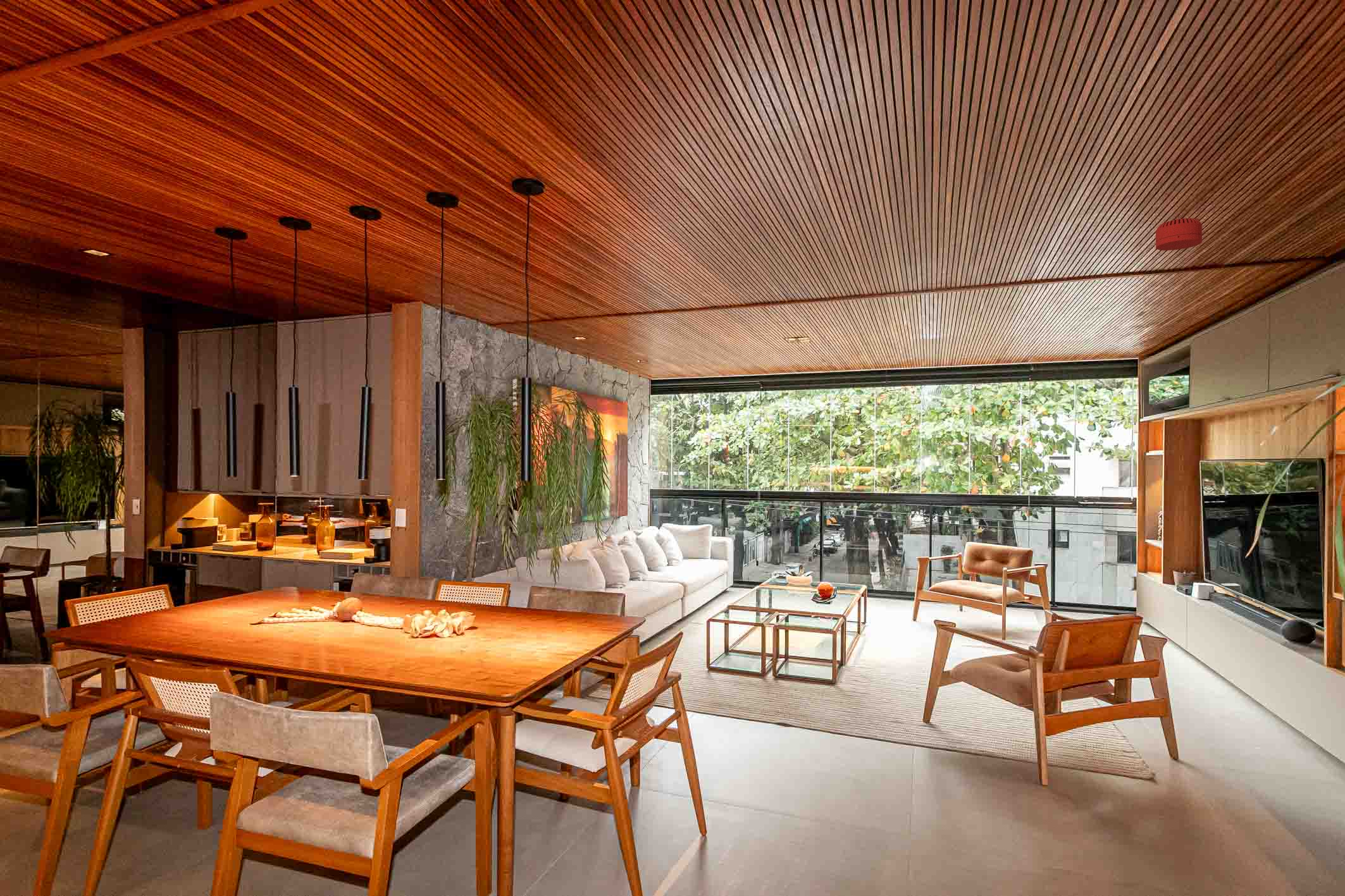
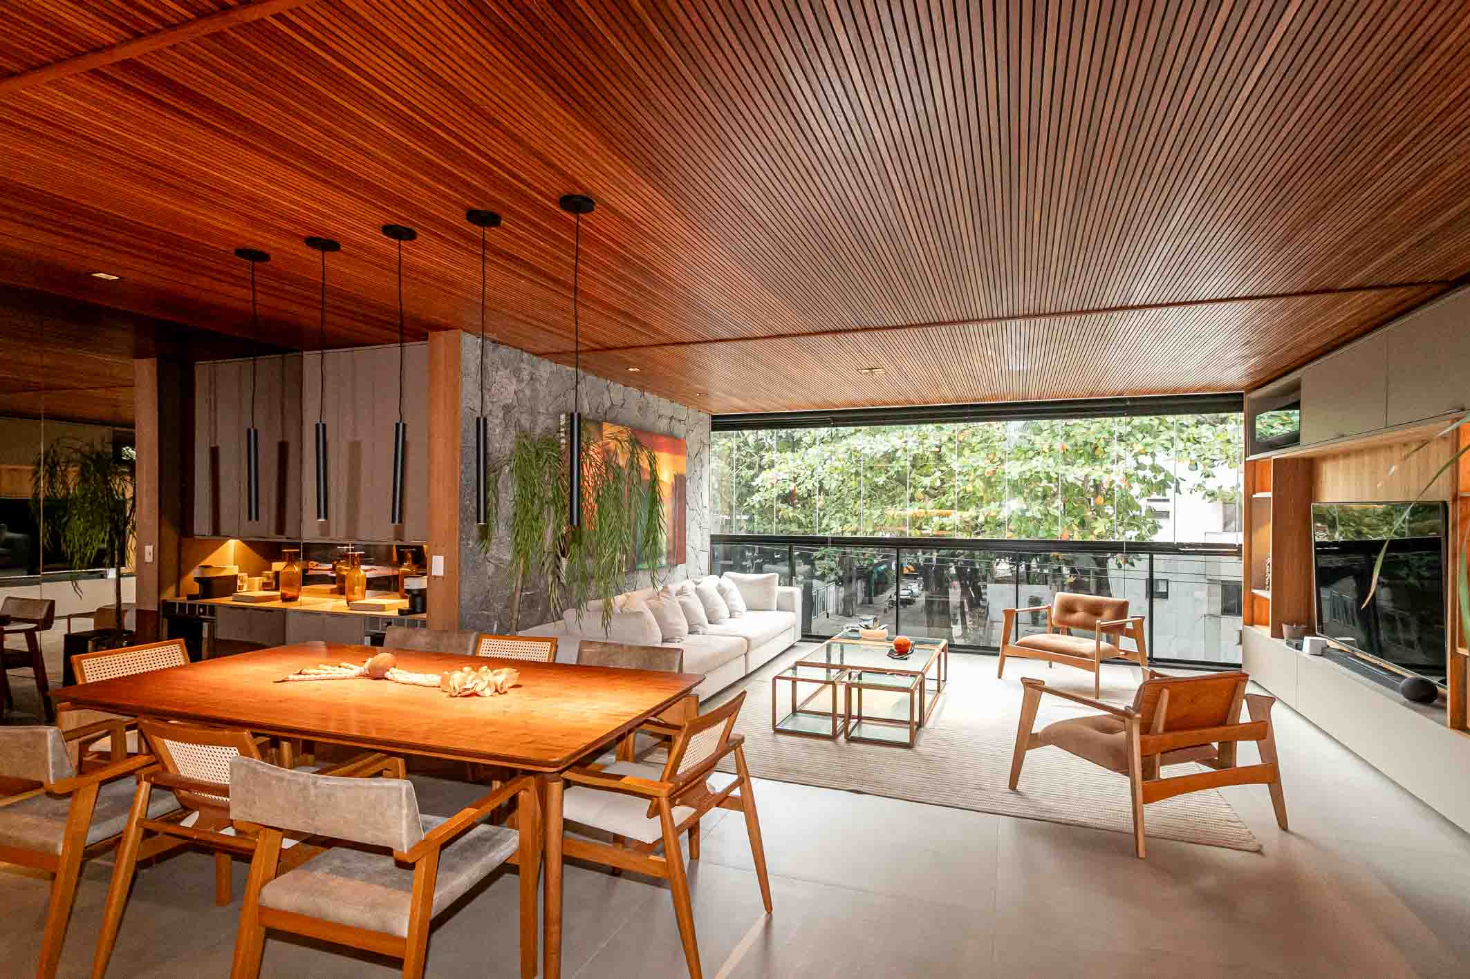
- smoke detector (1178, 233)
